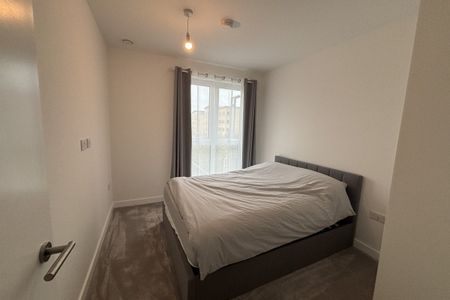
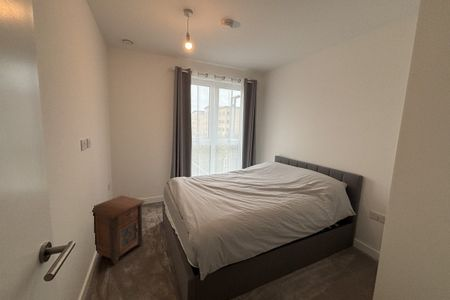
+ nightstand (118, 227)
